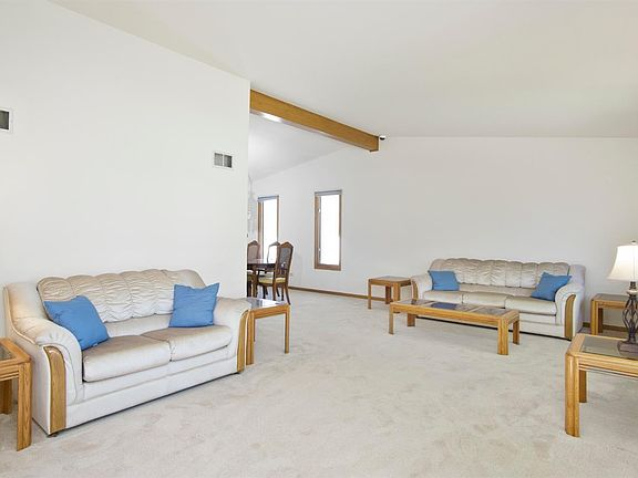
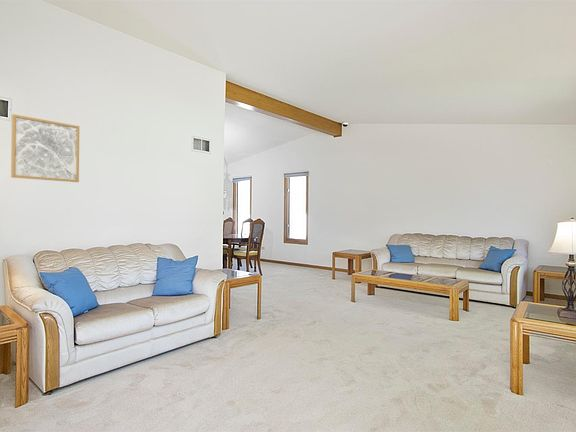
+ wall art (47, 150)
